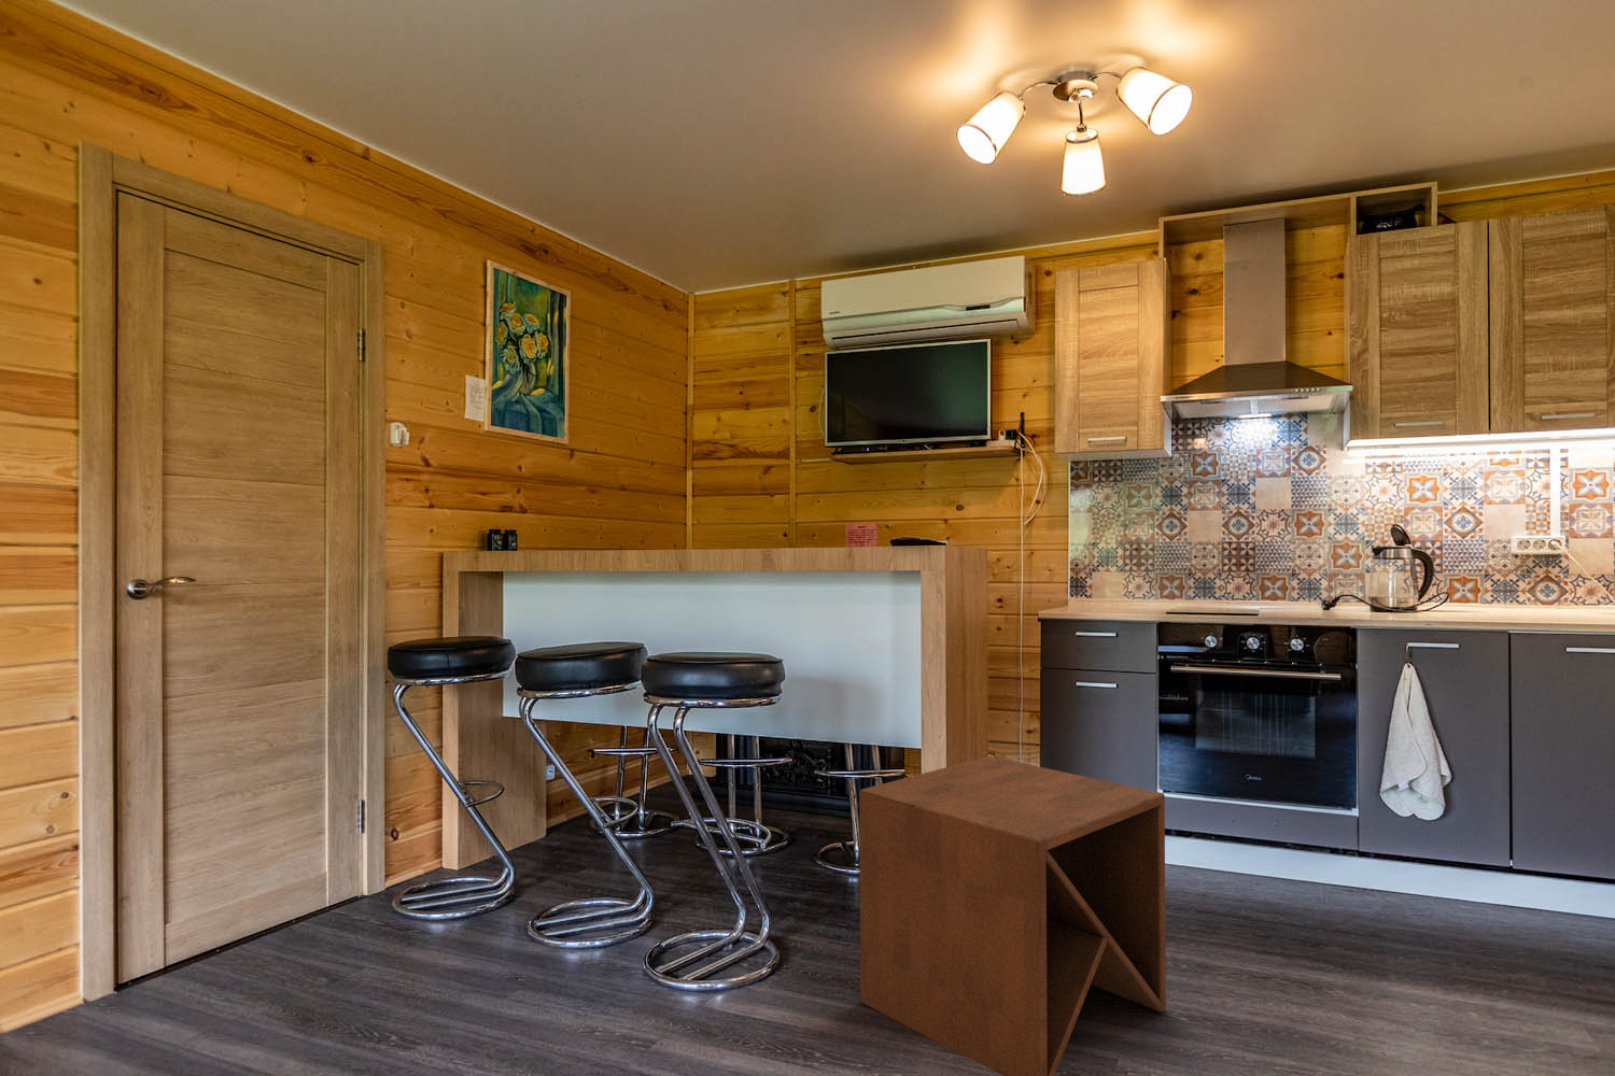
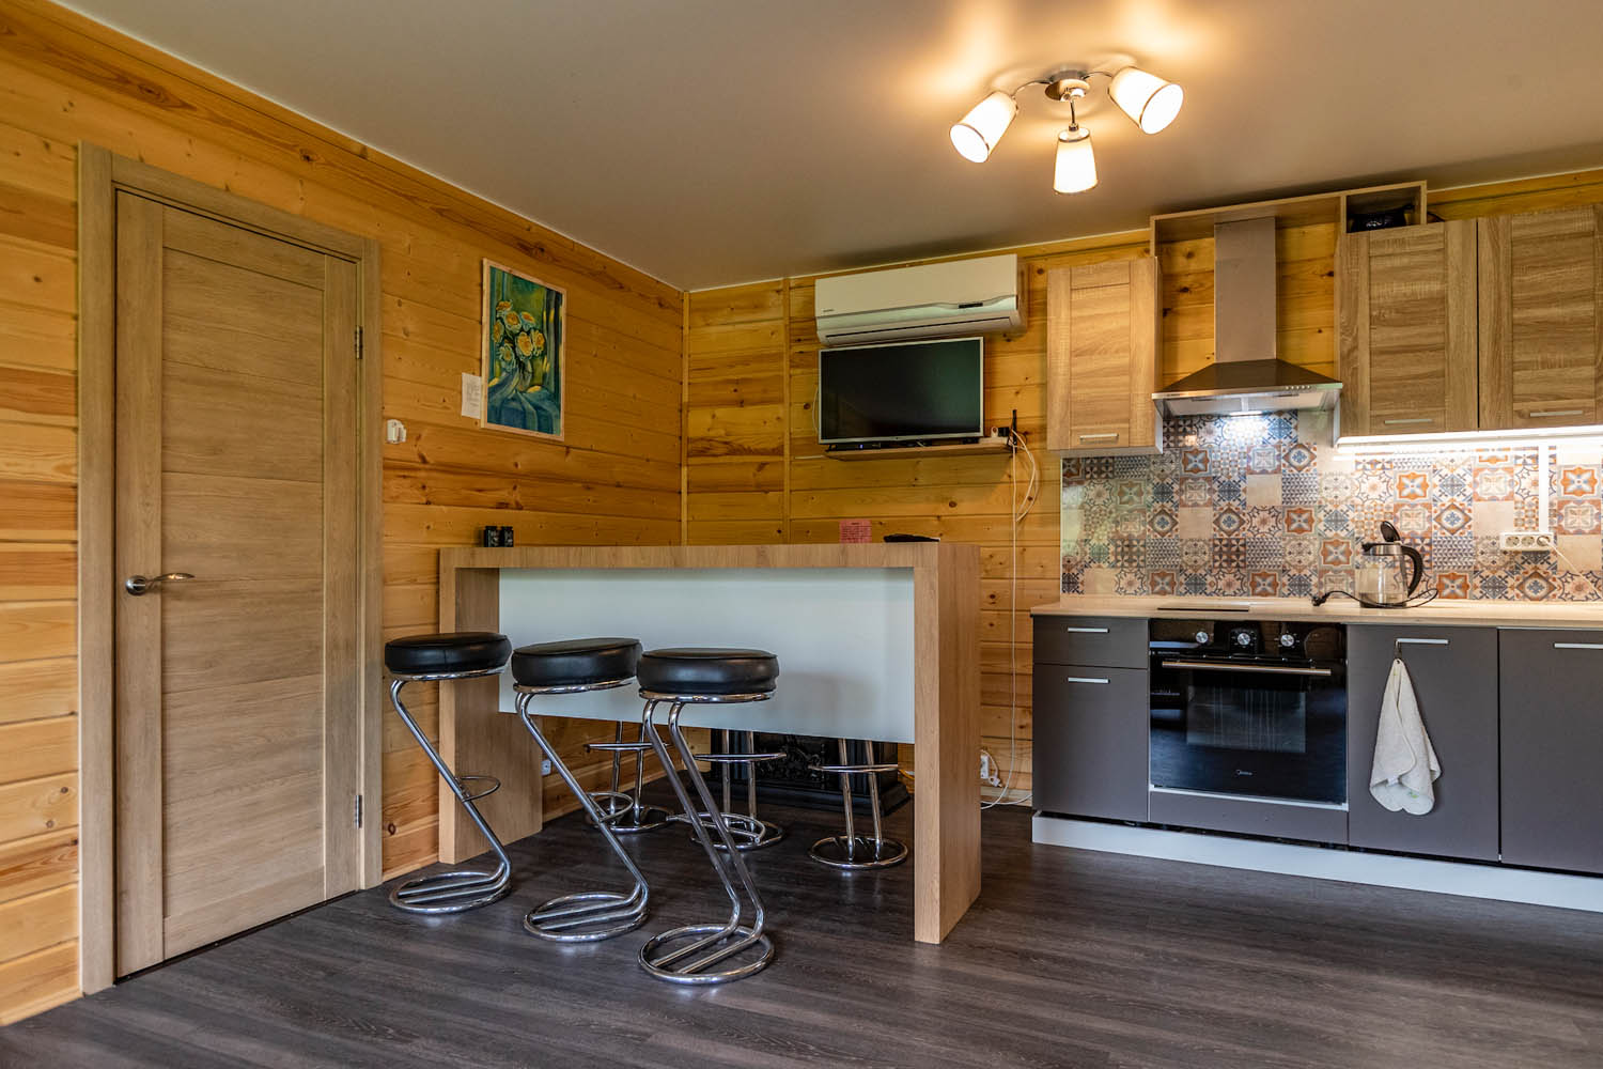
- side table (1009, 898)
